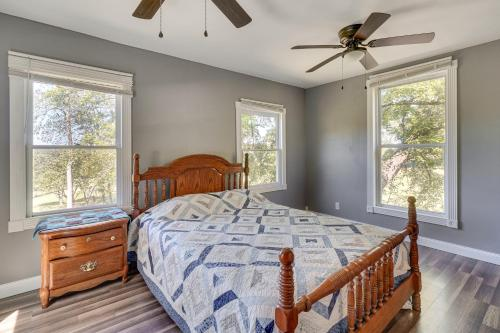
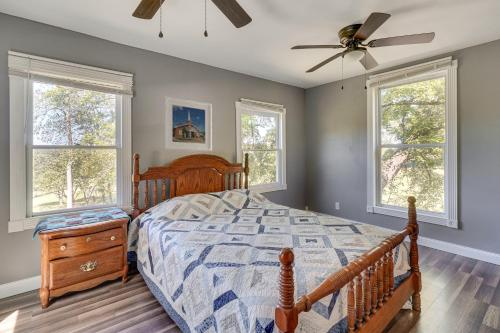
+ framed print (189, 125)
